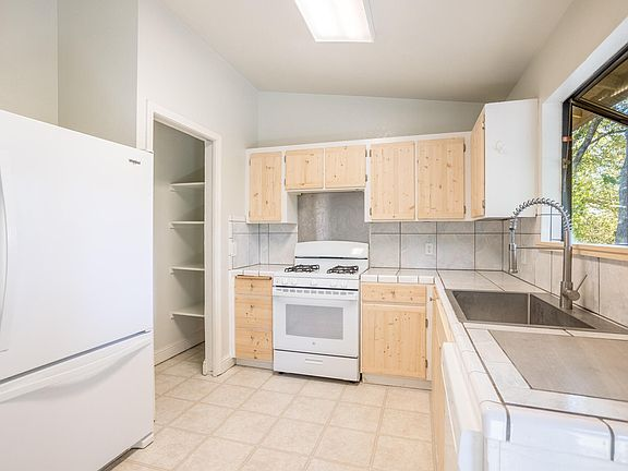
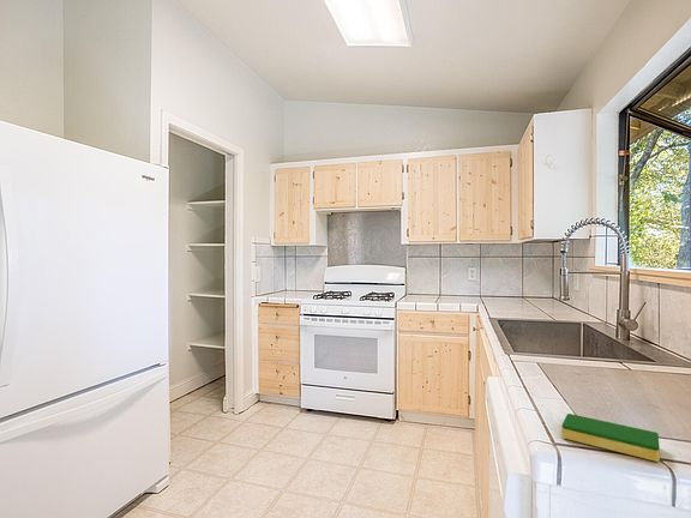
+ dish sponge (608, 435)
